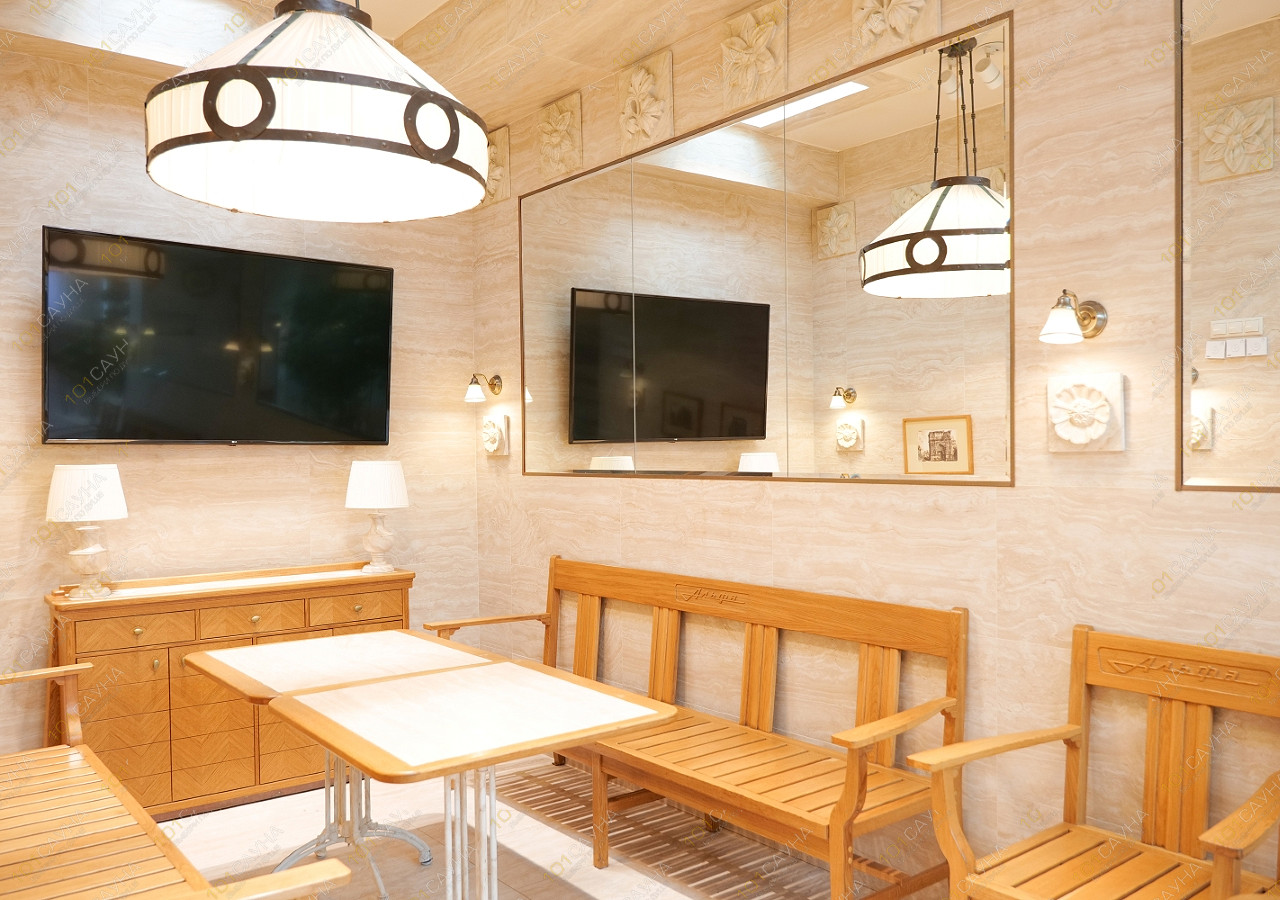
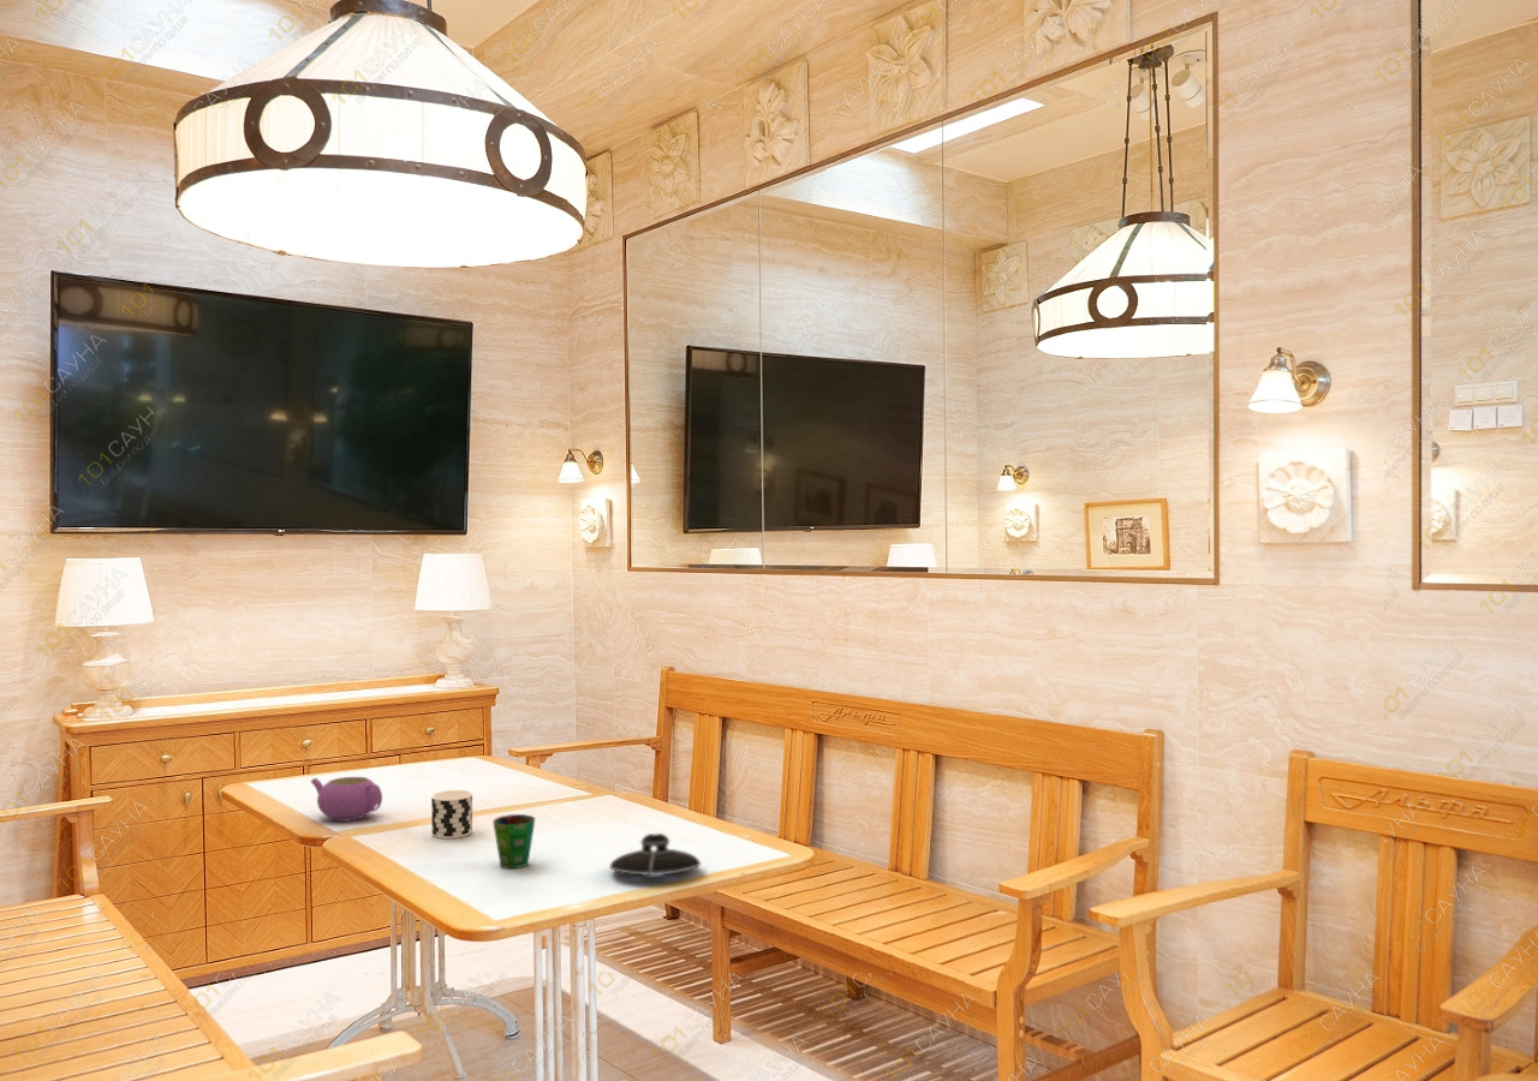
+ teapot (346, 799)
+ cup (448, 812)
+ cup (511, 841)
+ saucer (655, 852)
